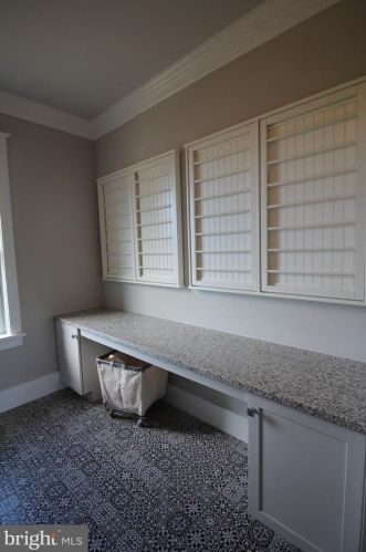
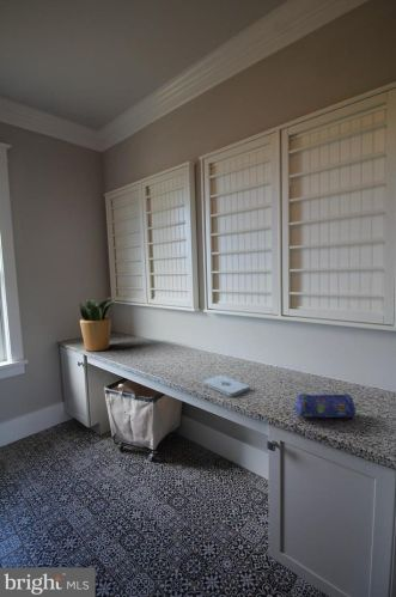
+ pencil case (324, 404)
+ potted plant (98, 322)
+ notepad (225, 384)
